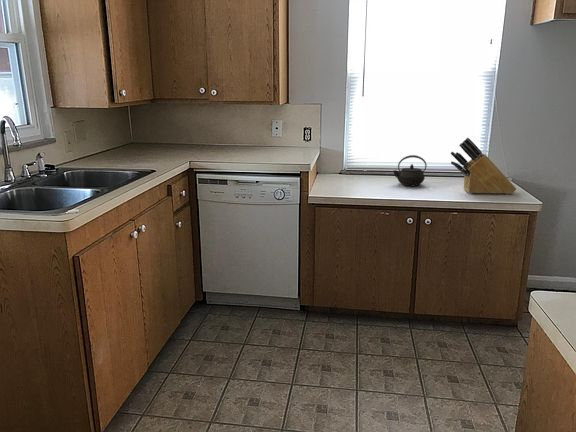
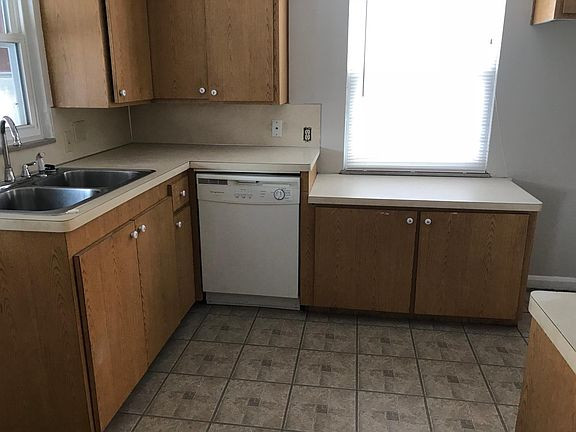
- kettle (409, 170)
- knife block (483, 165)
